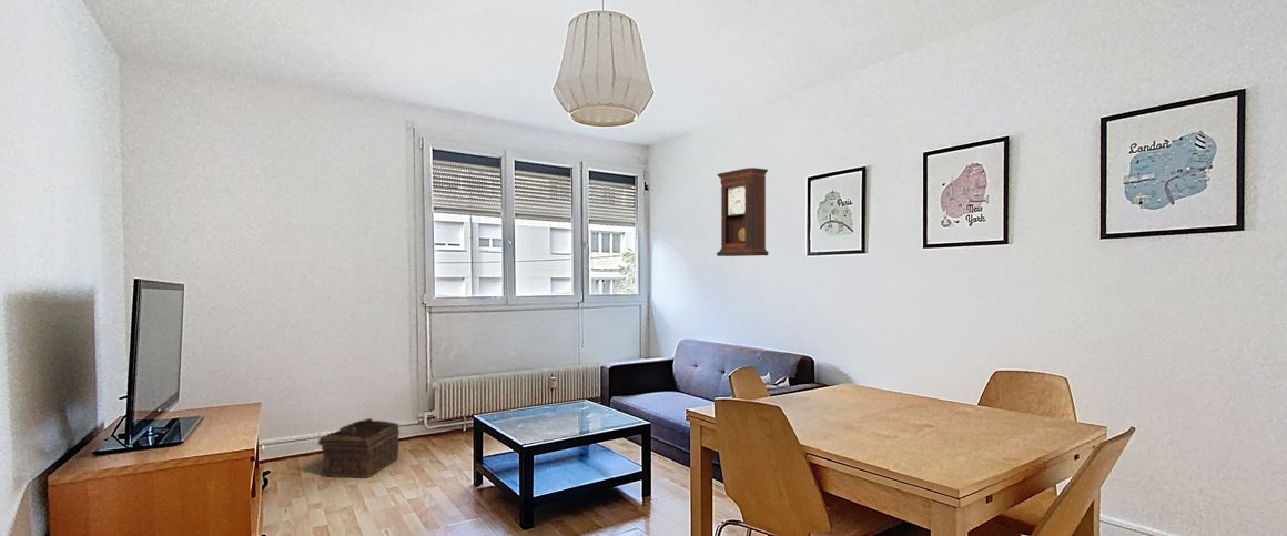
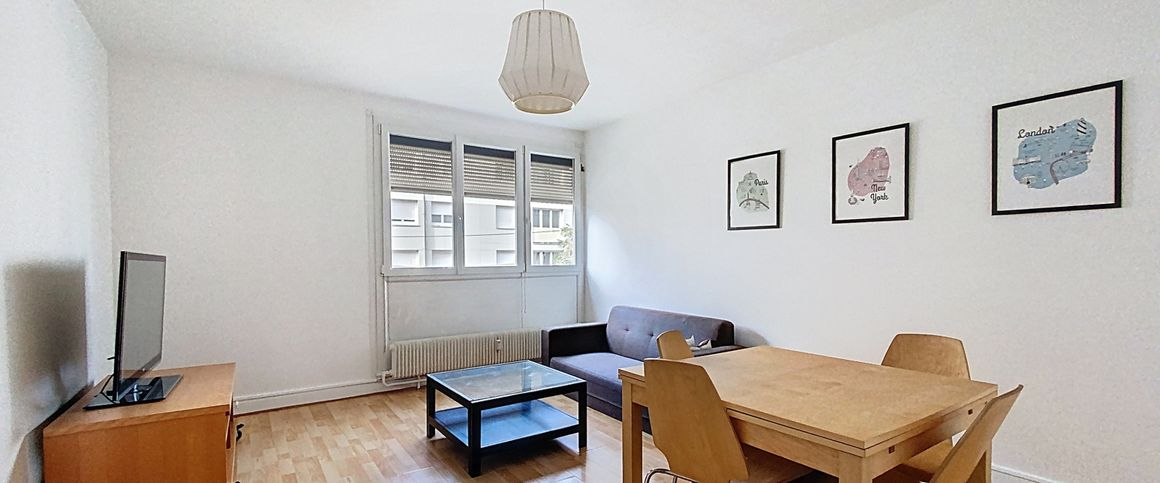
- basket (357, 444)
- pendulum clock (740, 213)
